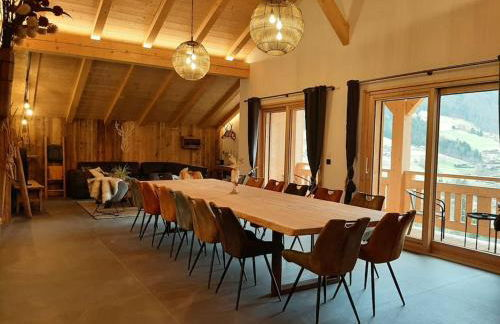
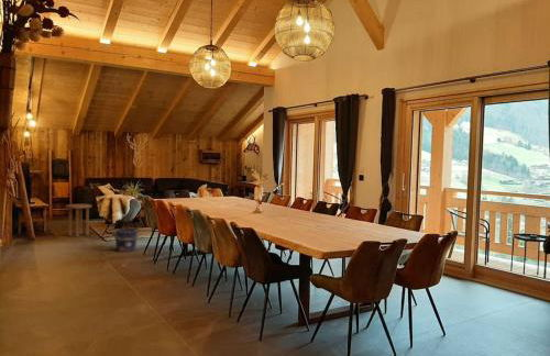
+ side table (79, 220)
+ bucket (125, 238)
